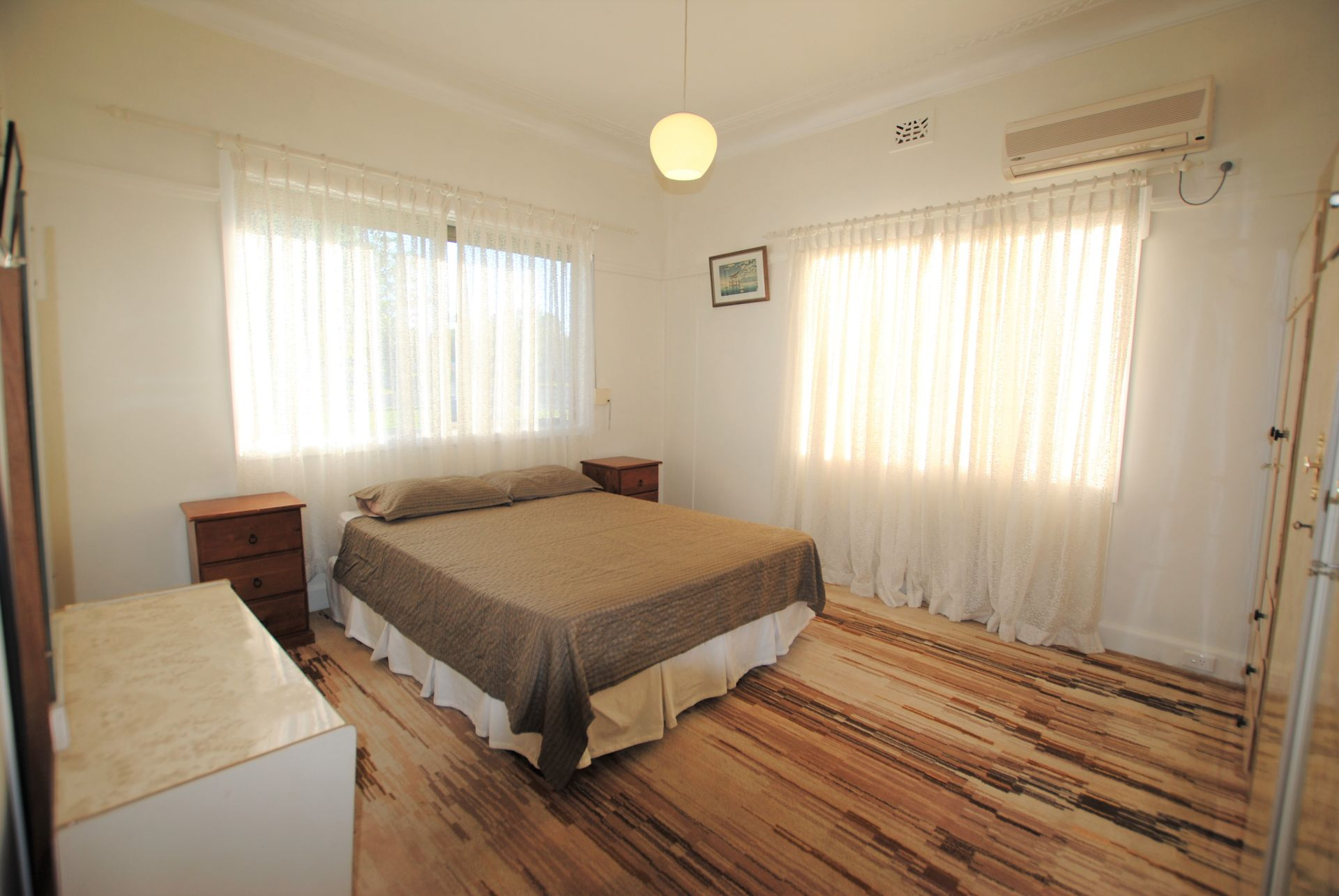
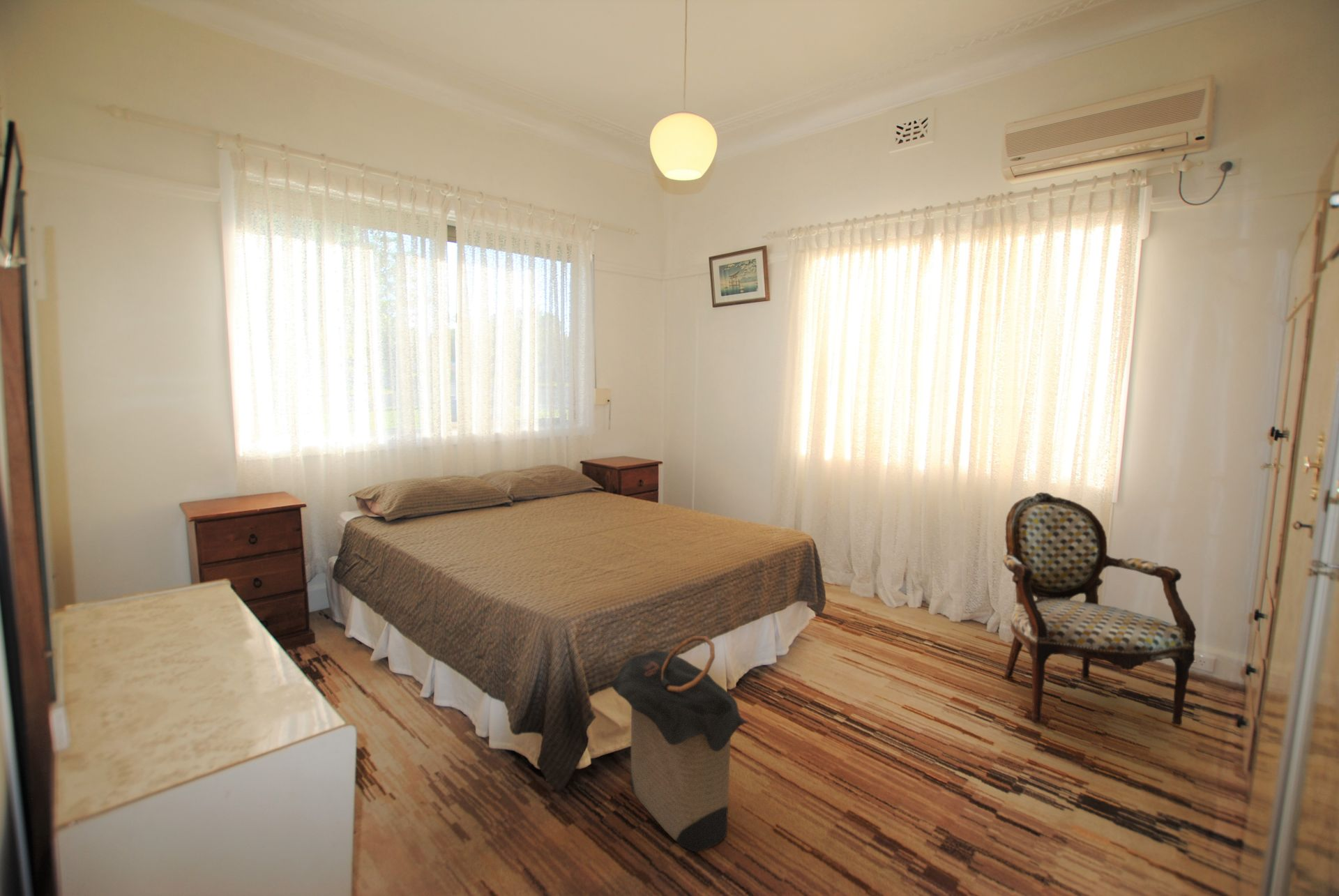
+ armchair (1074, 601)
+ laundry hamper (673, 721)
